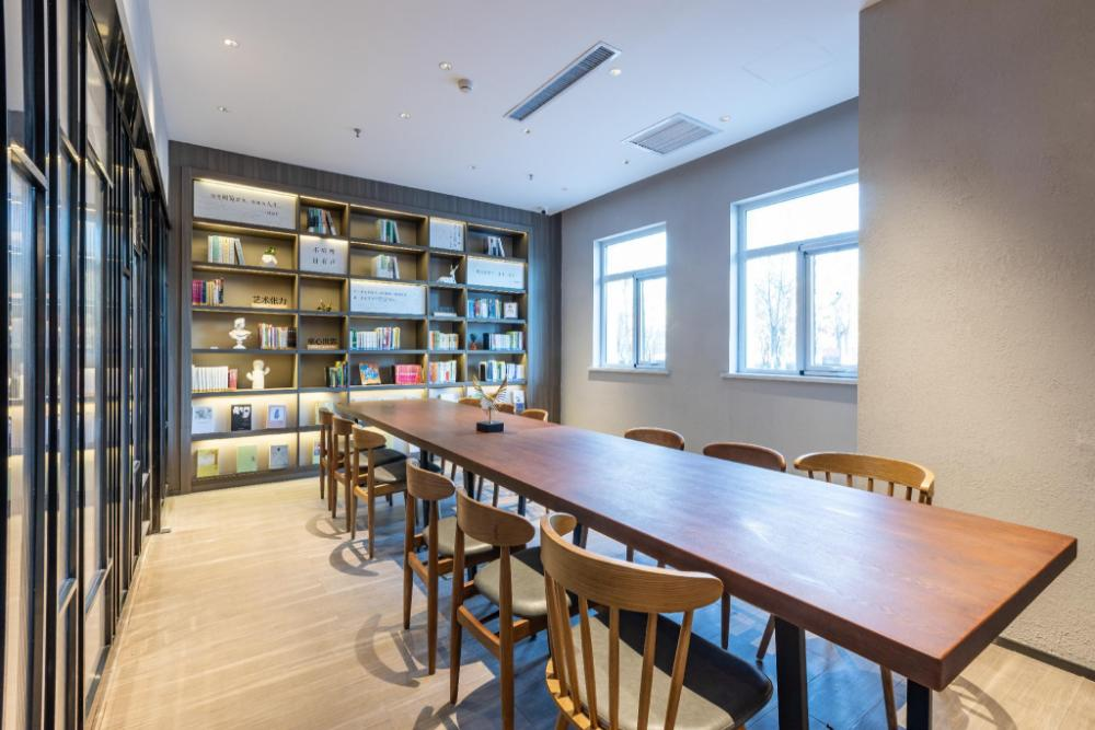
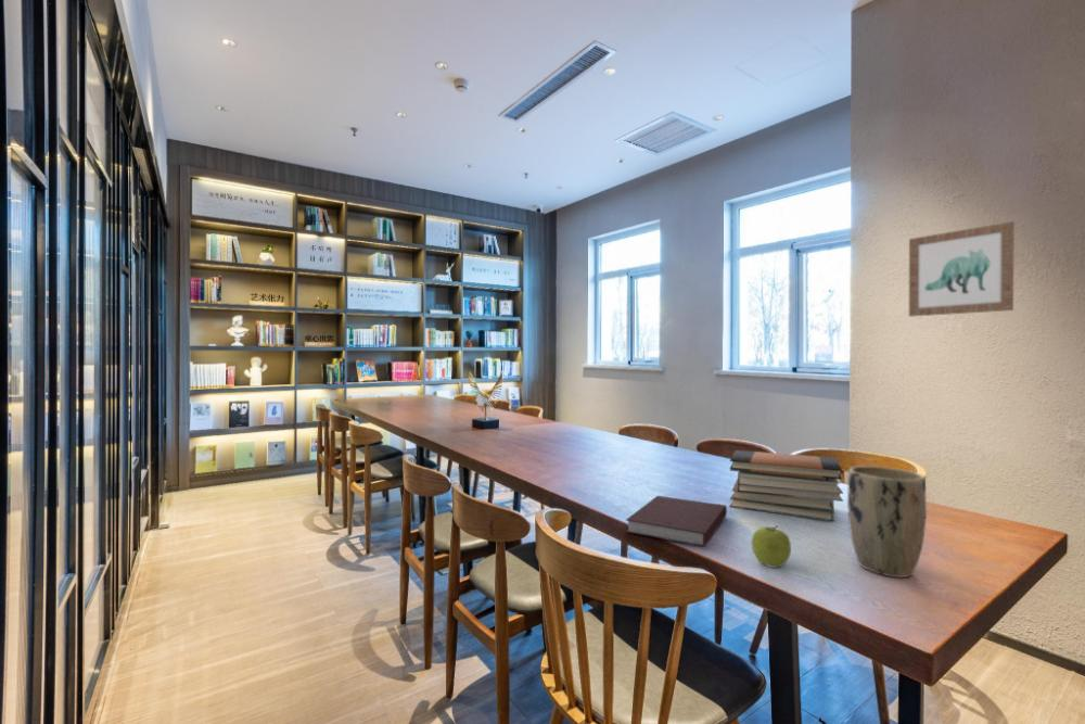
+ book stack (783, 482)
+ fruit (770, 544)
+ plant pot (884, 520)
+ wall art (957, 271)
+ notebook (678, 518)
